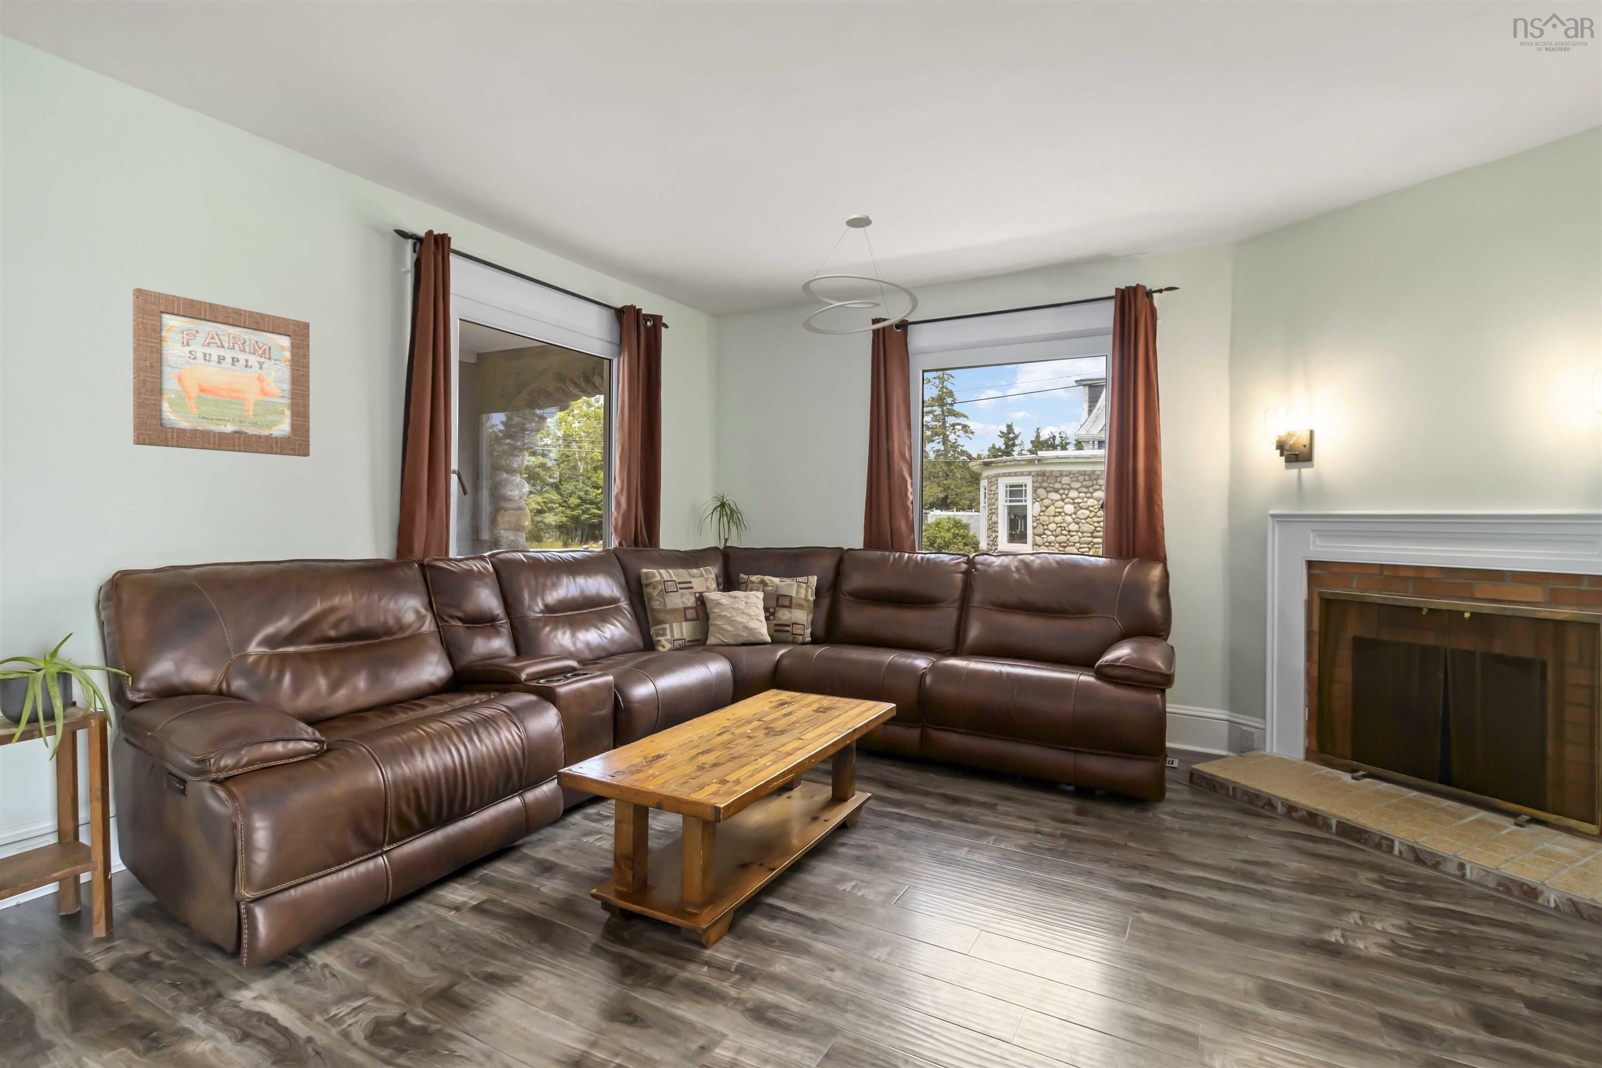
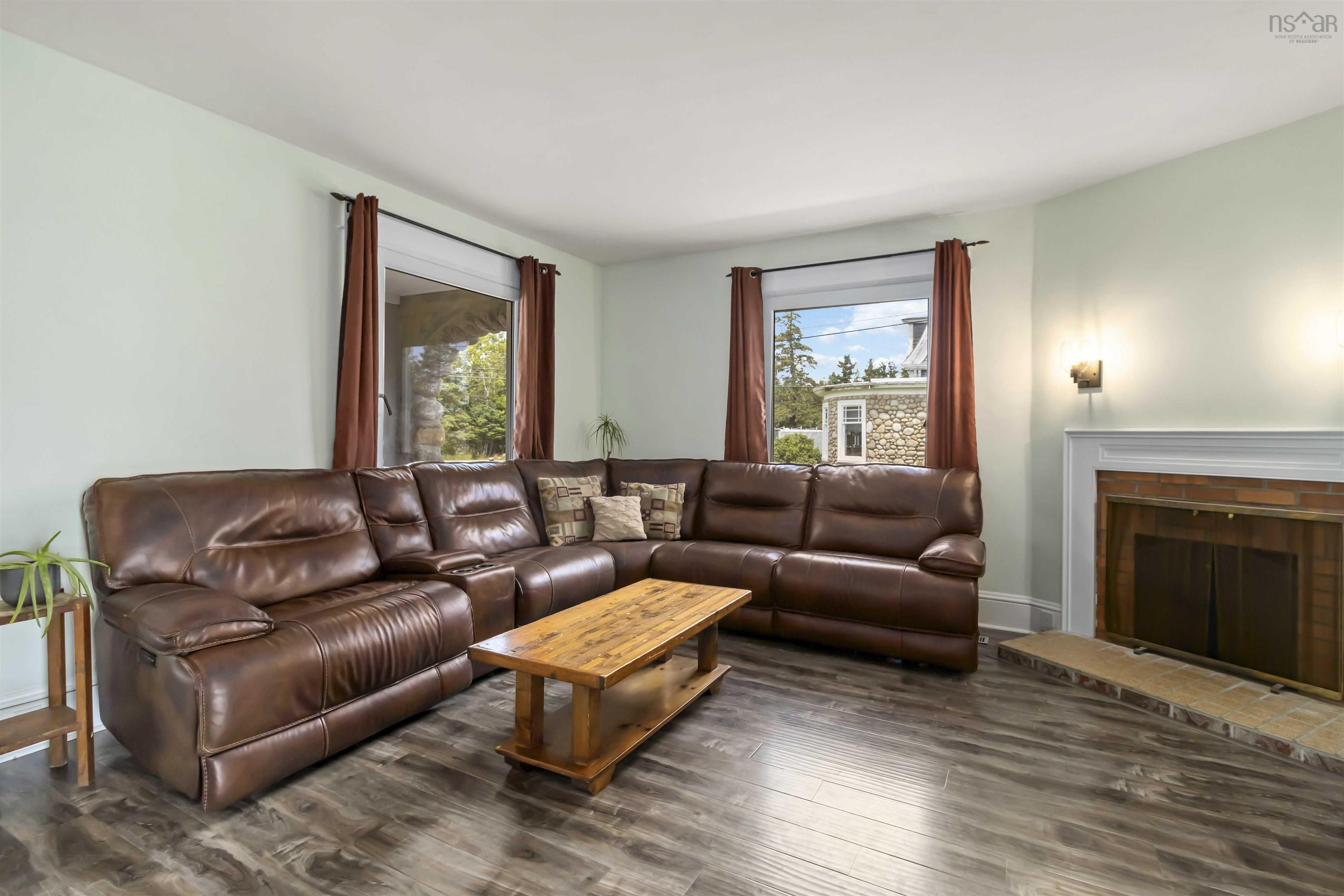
- ceiling light fixture (859, 275)
- wall art (228, 379)
